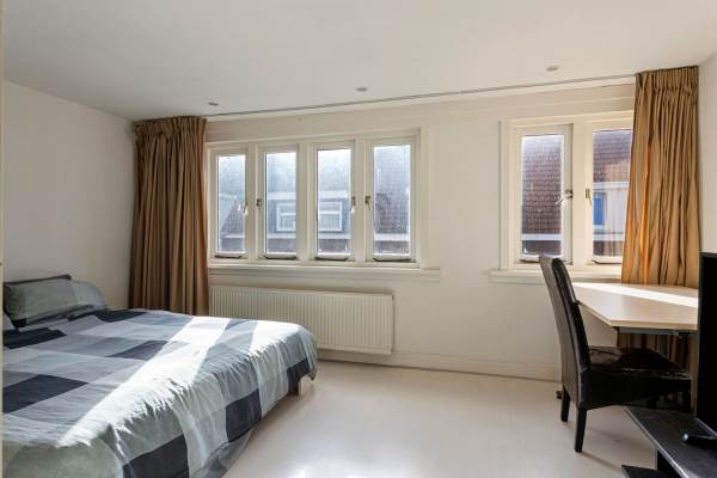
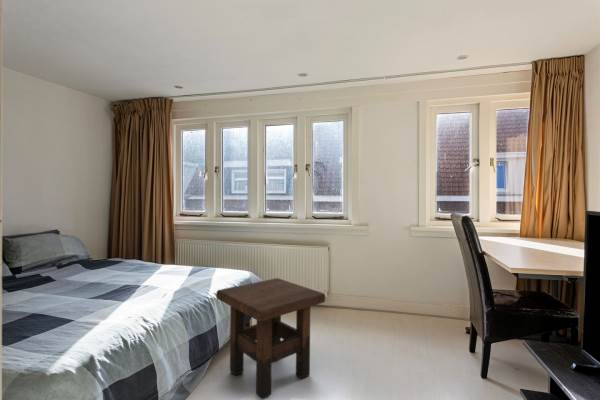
+ side table (269, 332)
